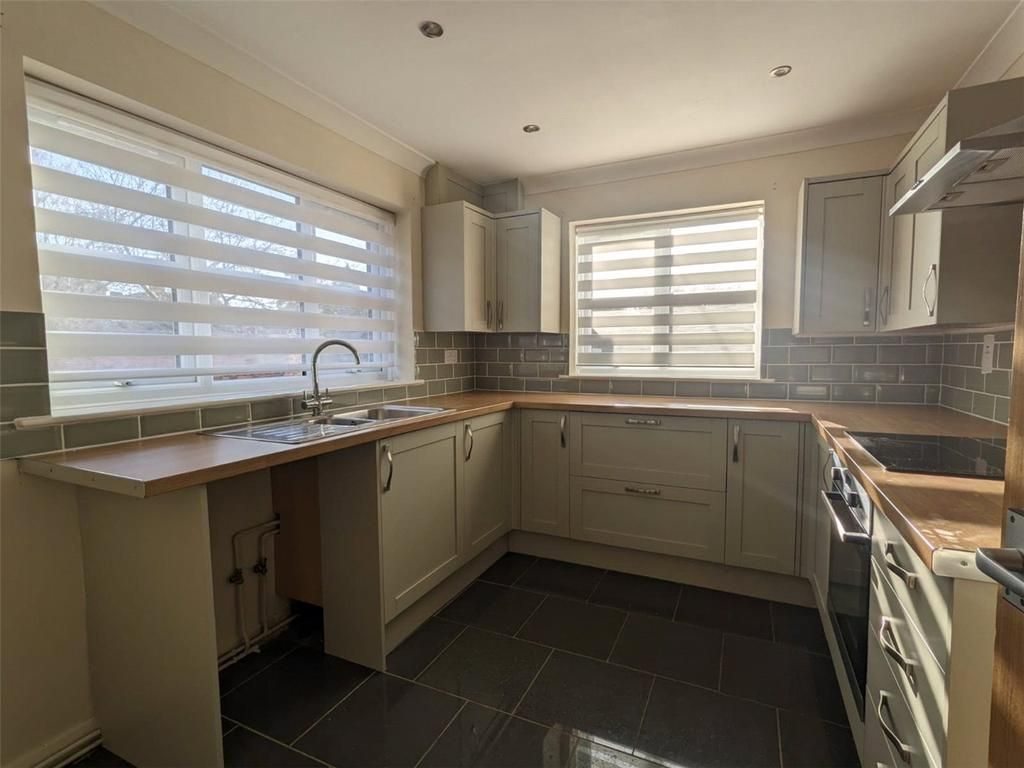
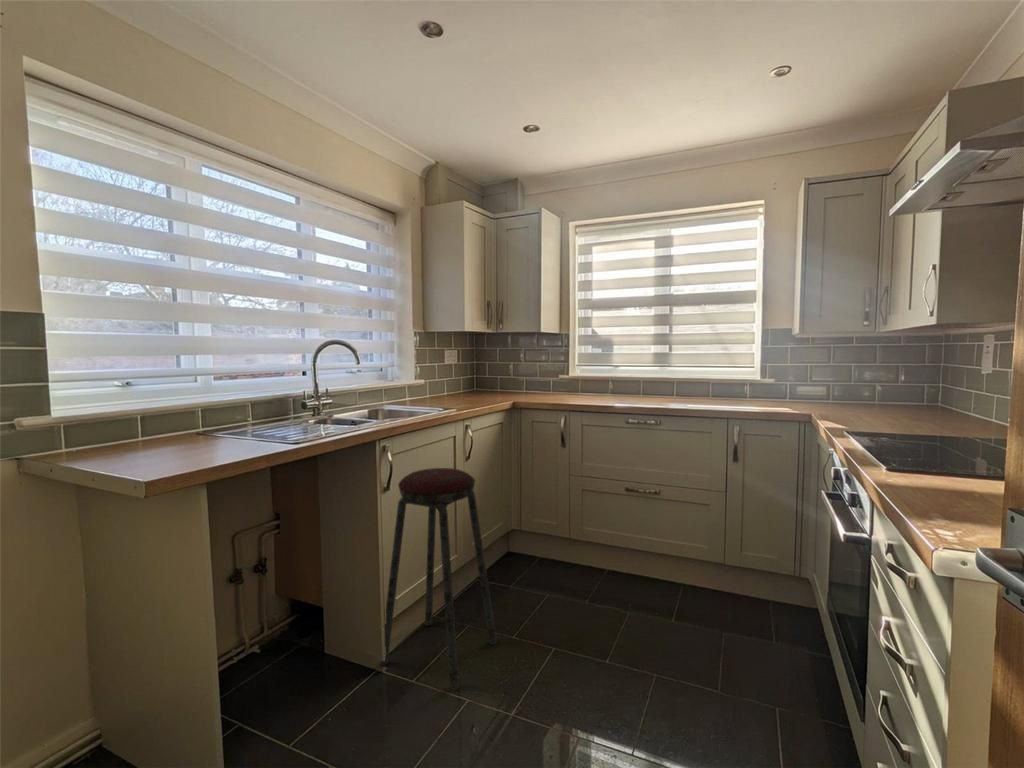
+ music stool (442, 564)
